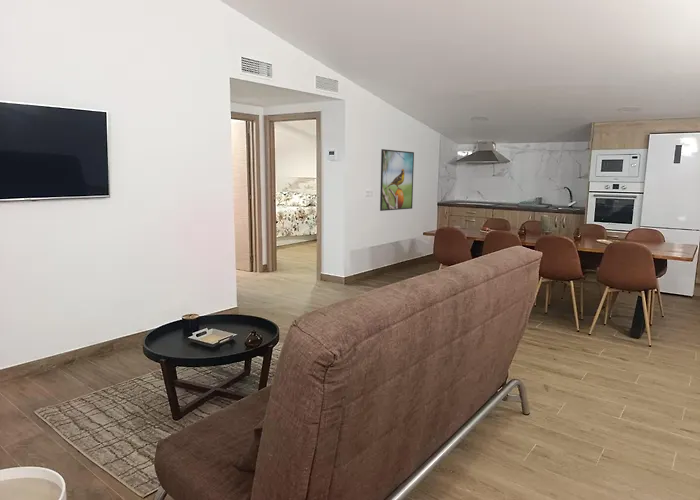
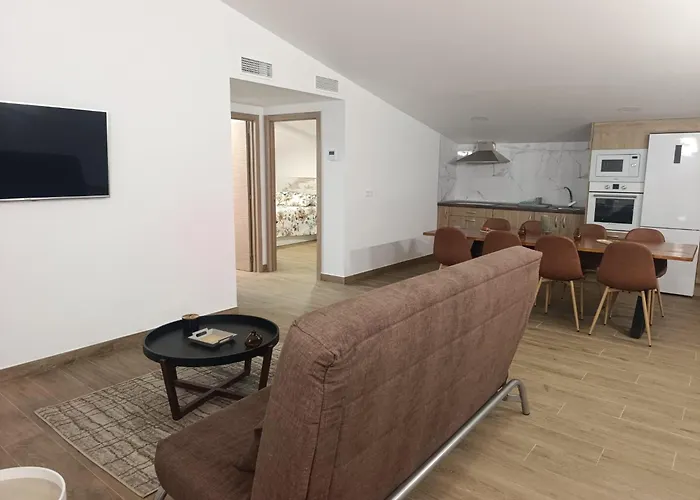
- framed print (397, 180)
